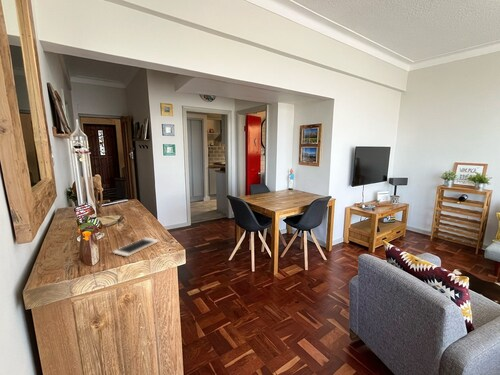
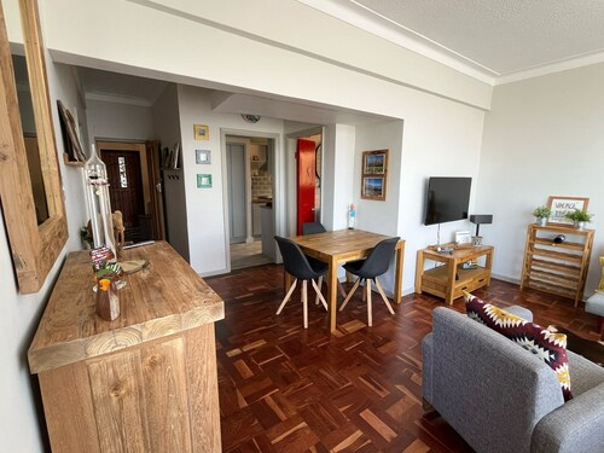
- cell phone (137, 246)
